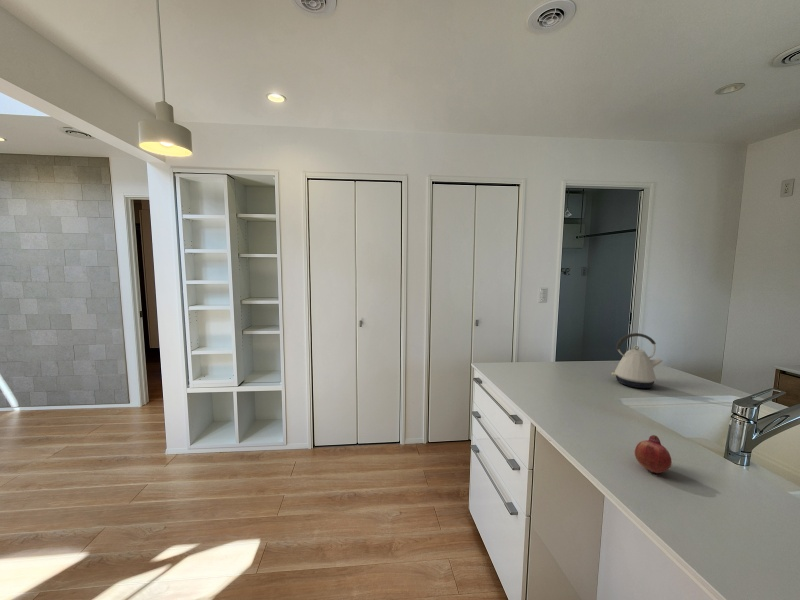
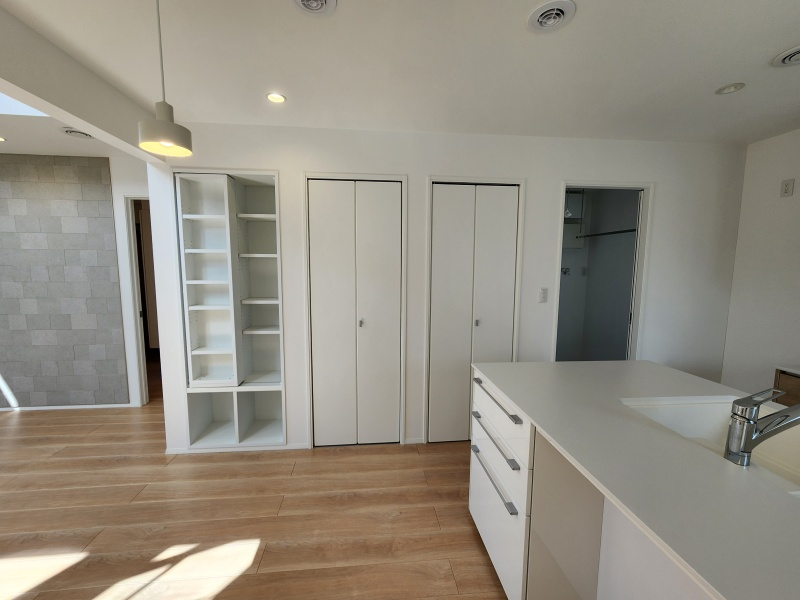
- kettle (637, 358)
- fruit (652, 453)
